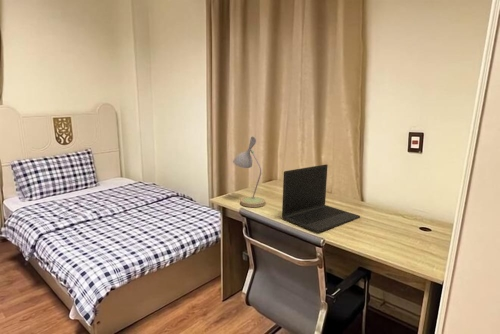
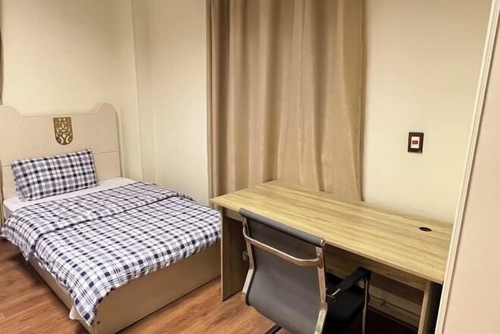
- laptop (322, 195)
- desk lamp (249, 167)
